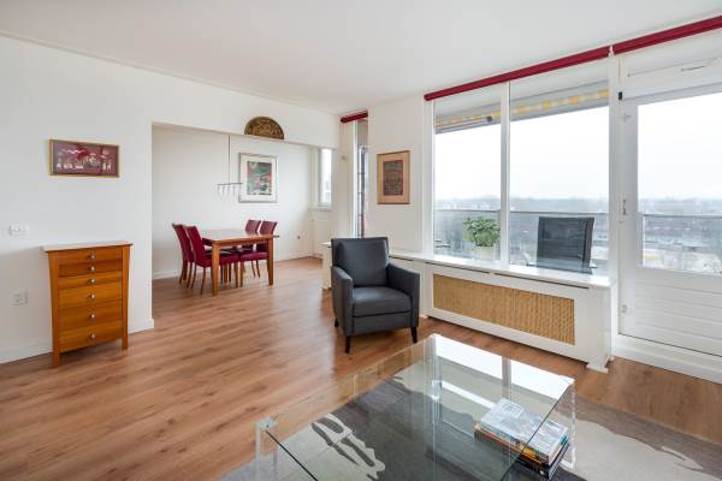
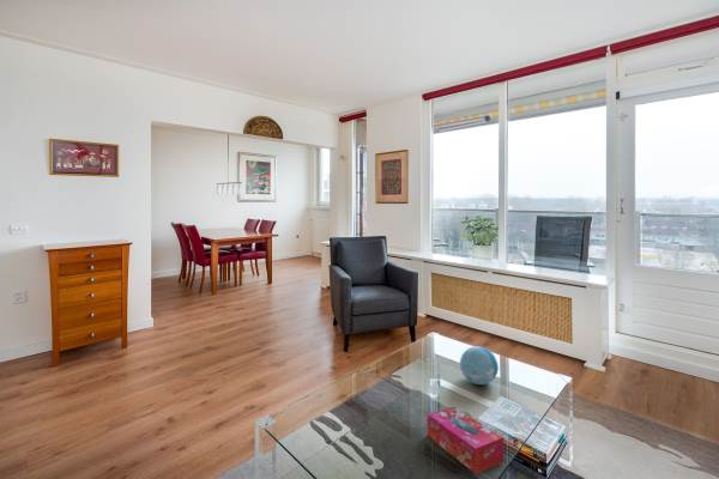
+ tissue box (463, 436)
+ decorative ball (478, 365)
